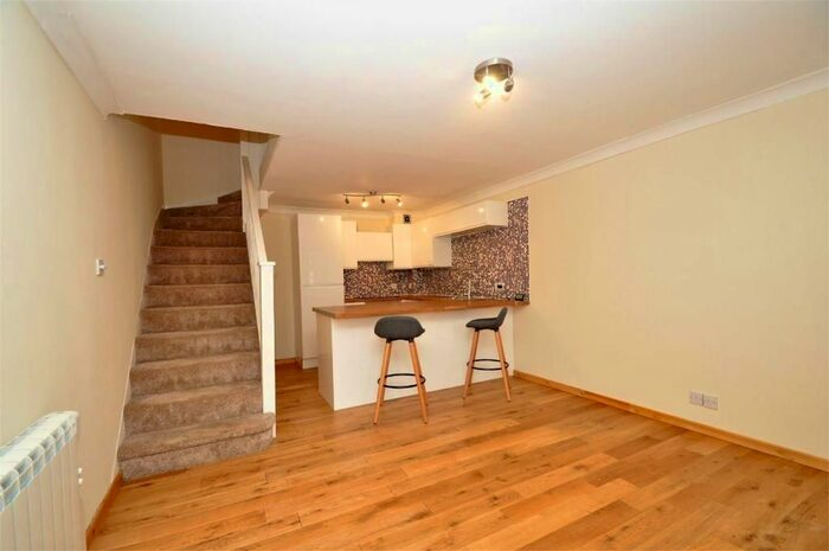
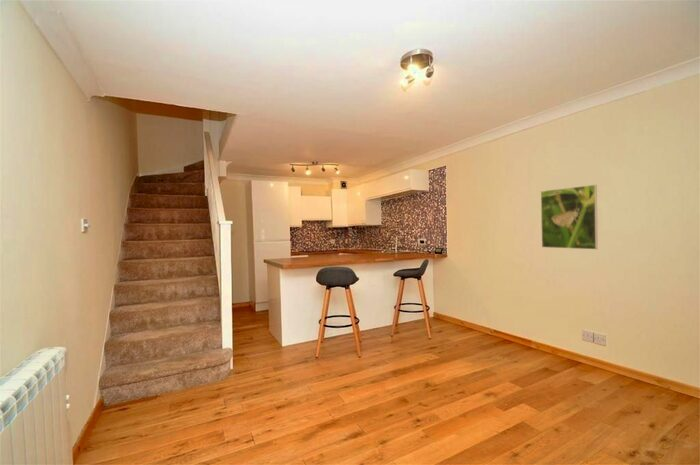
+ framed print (567, 218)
